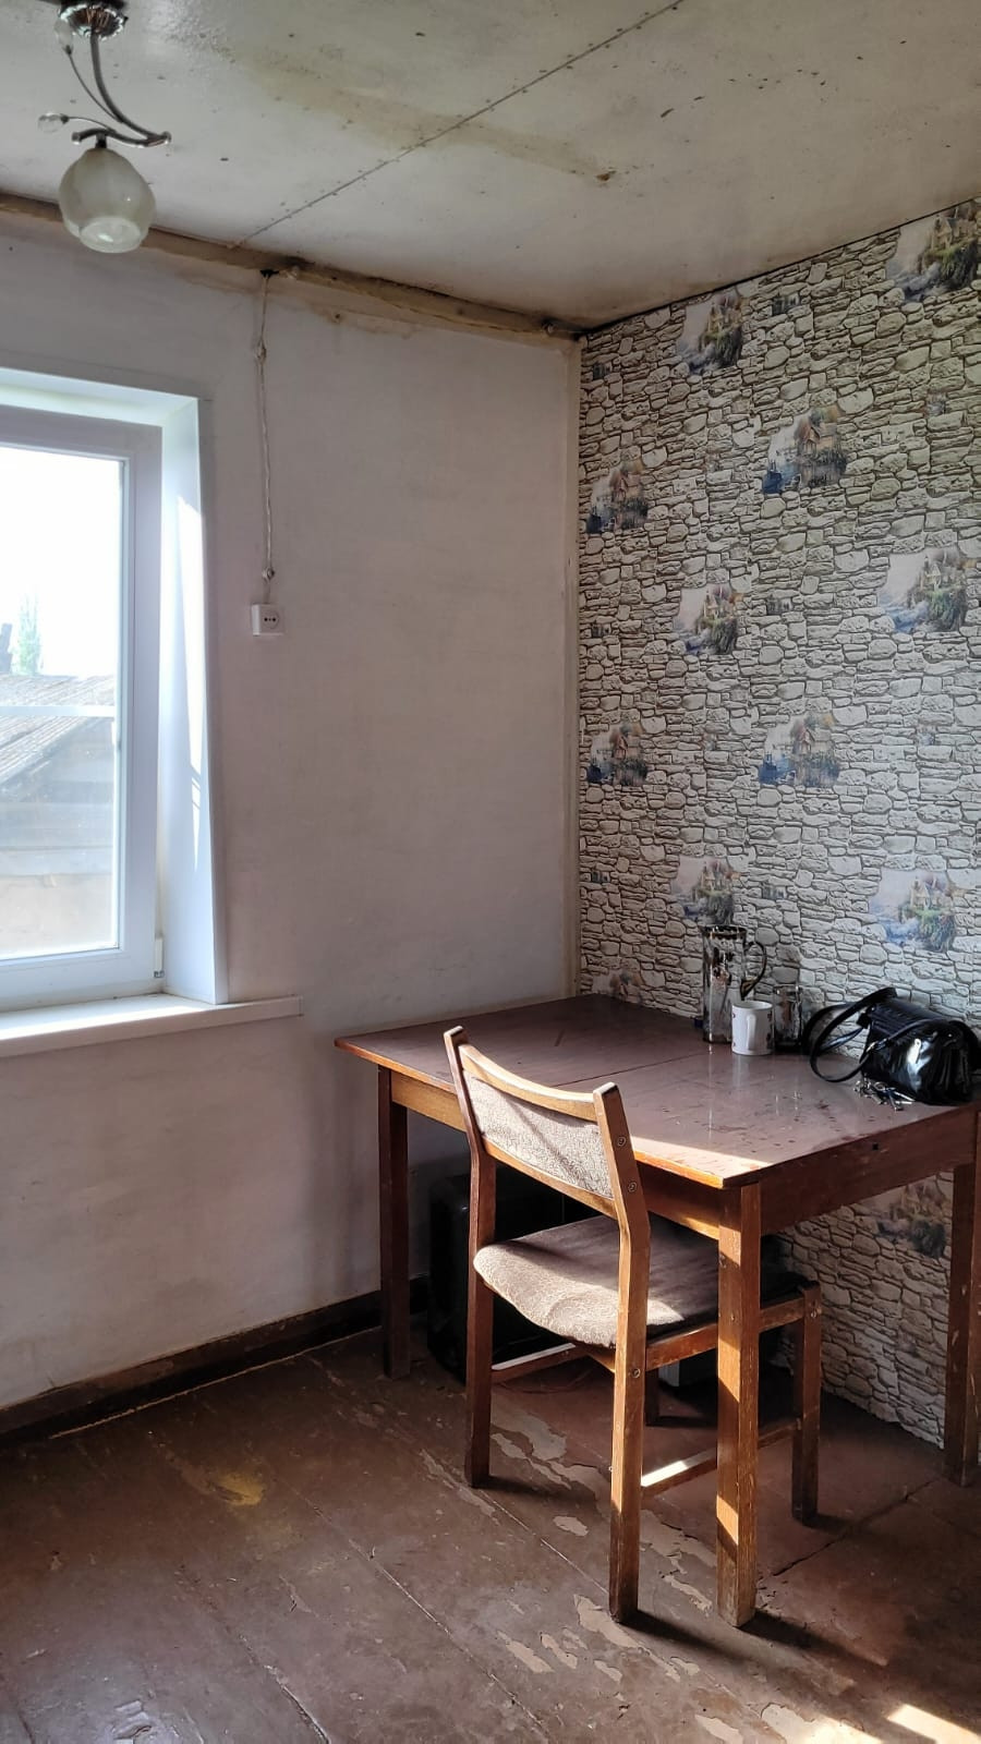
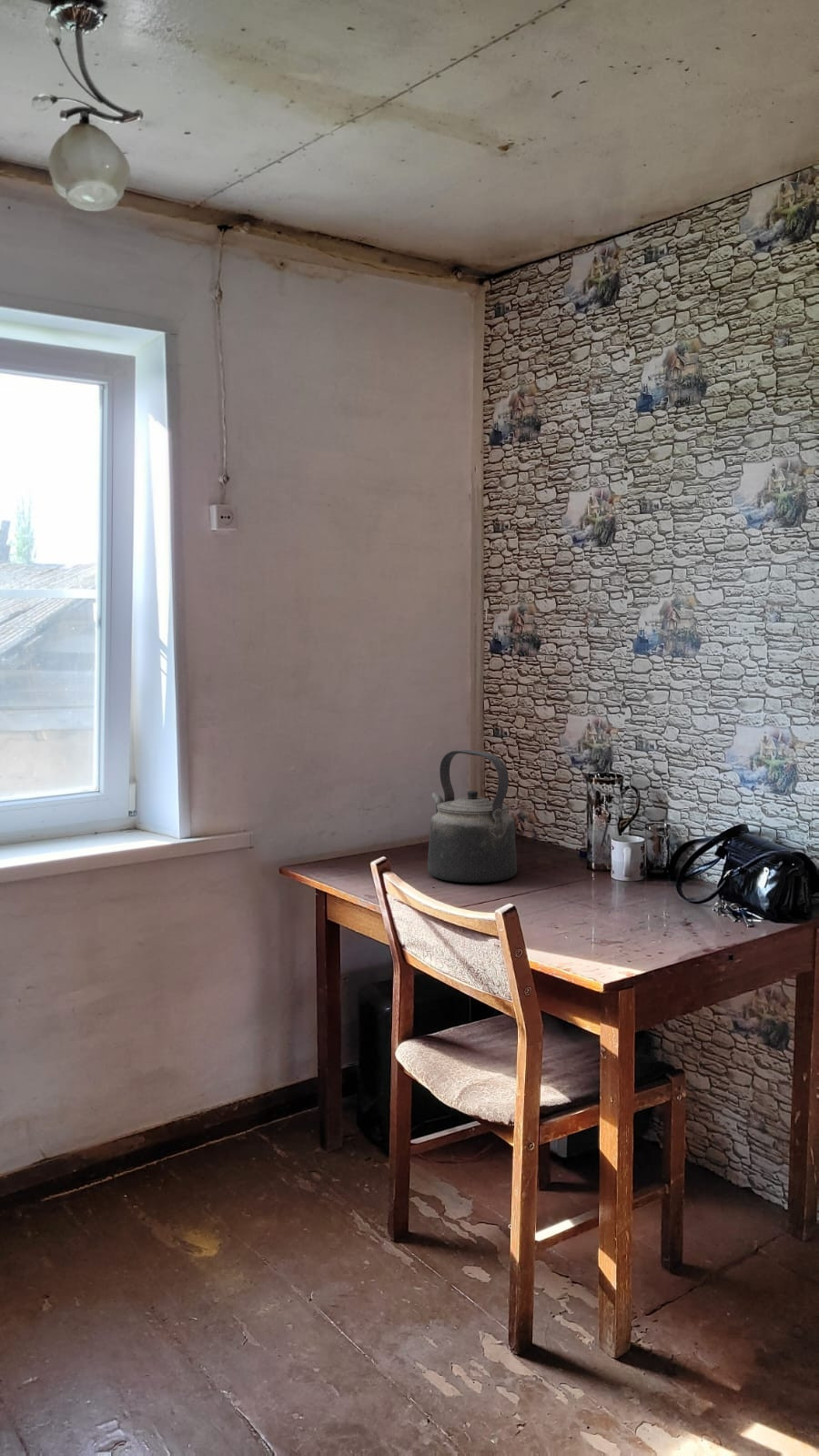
+ kettle (467, 811)
